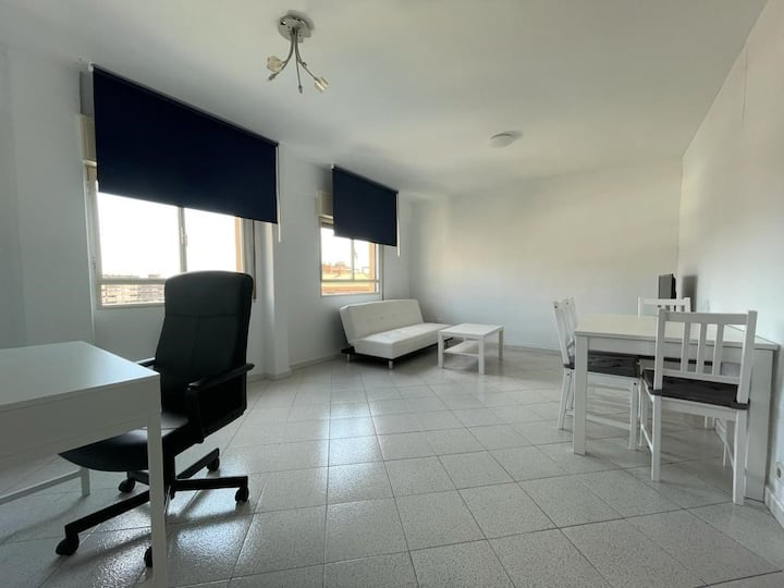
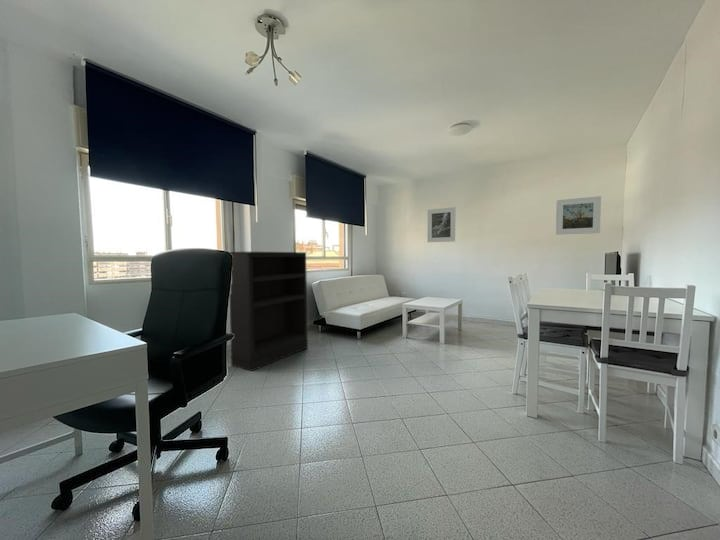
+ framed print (577, 216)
+ bookshelf (271, 304)
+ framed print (441, 225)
